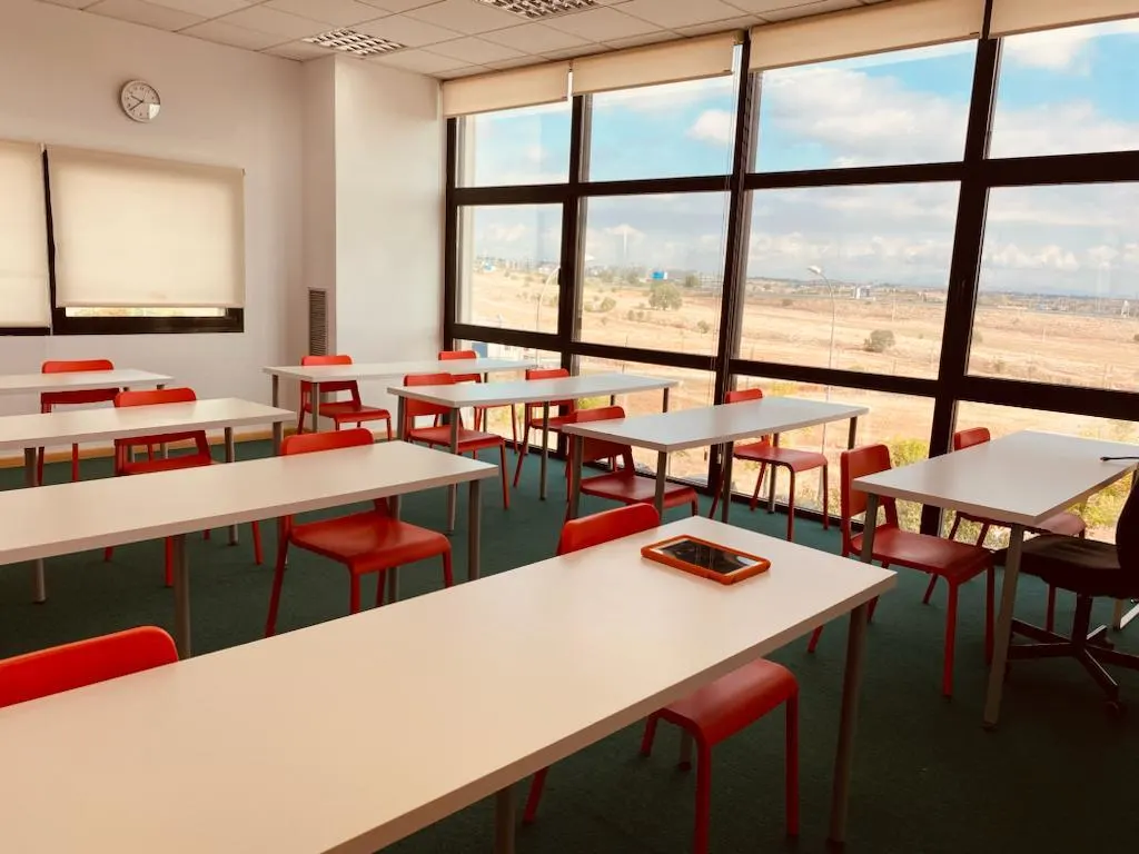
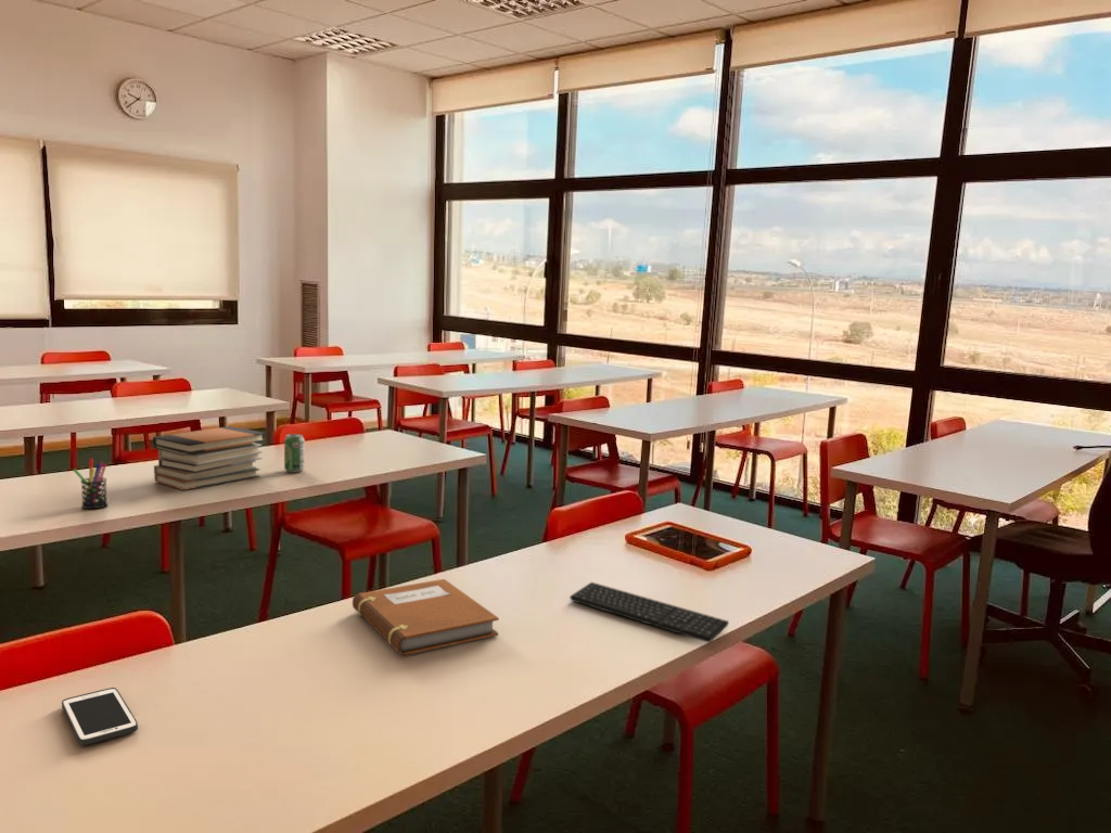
+ keyboard (646, 610)
+ beverage can (294, 452)
+ notebook (421, 613)
+ pen holder (90, 483)
+ cell phone (99, 715)
+ book stack (210, 457)
